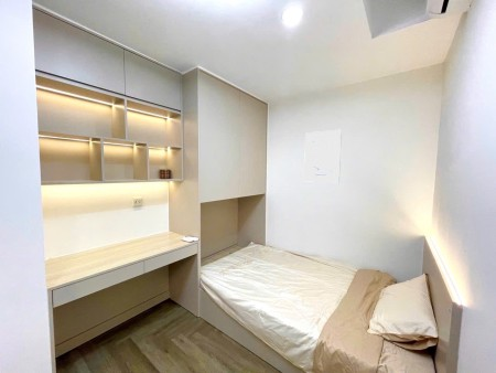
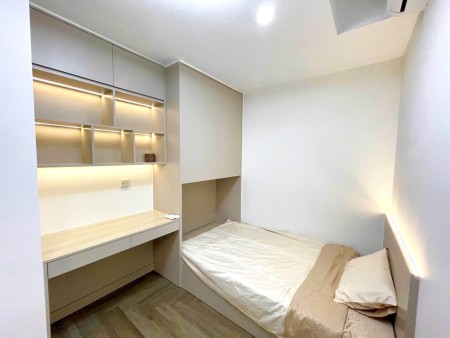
- wall art (322, 157)
